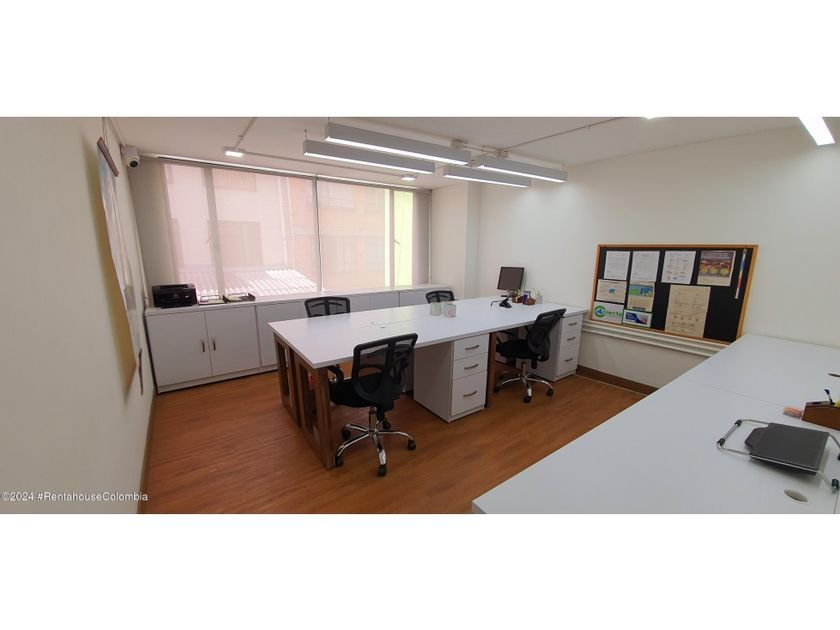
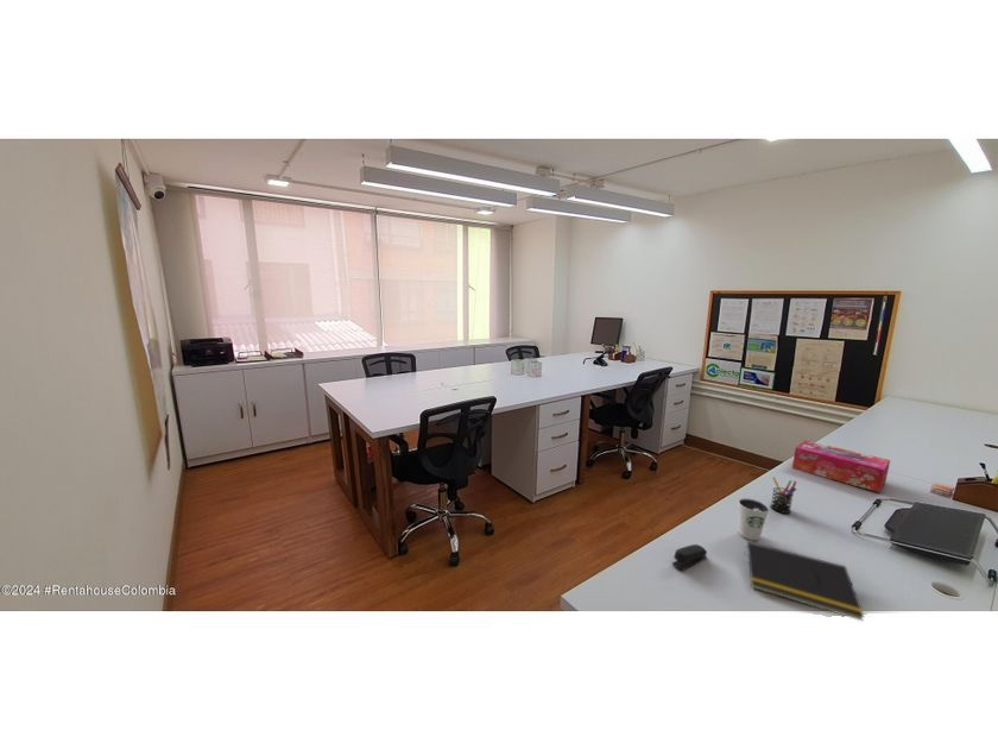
+ stapler (690, 553)
+ pen holder (784, 493)
+ dixie cup (751, 520)
+ tissue box (839, 464)
+ notepad (798, 577)
